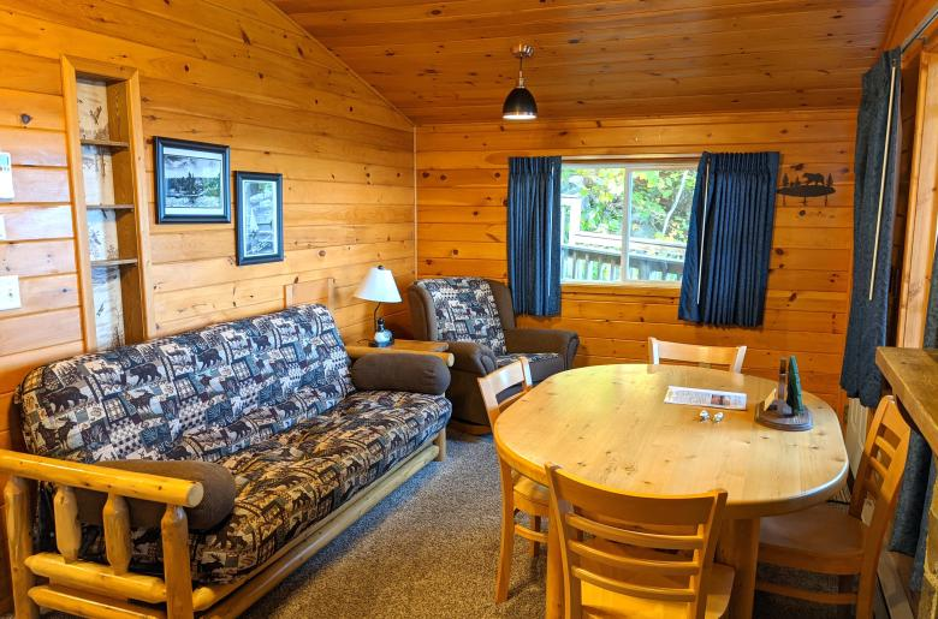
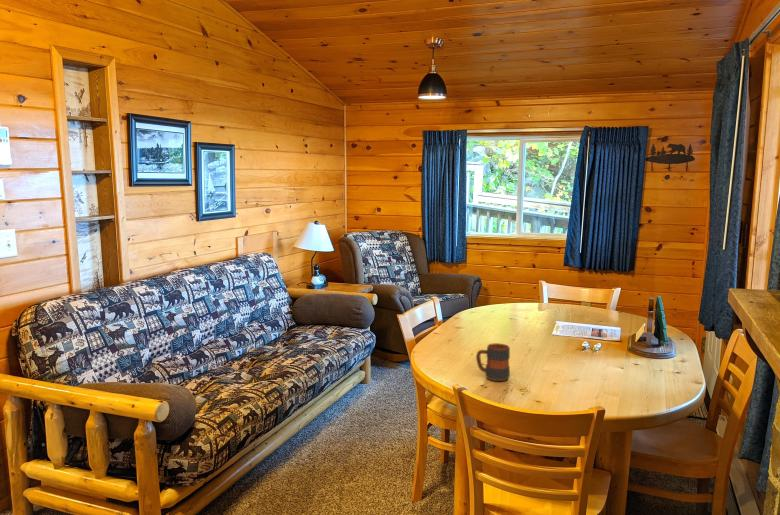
+ mug (493, 361)
